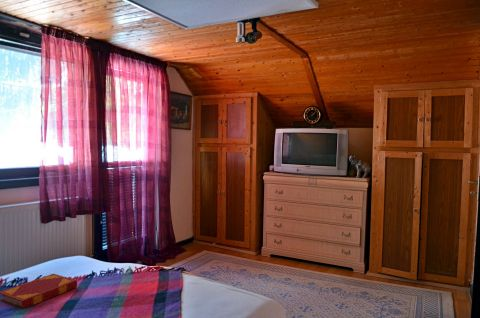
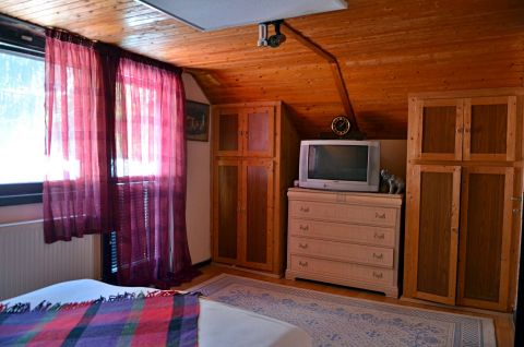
- hardback book (39, 289)
